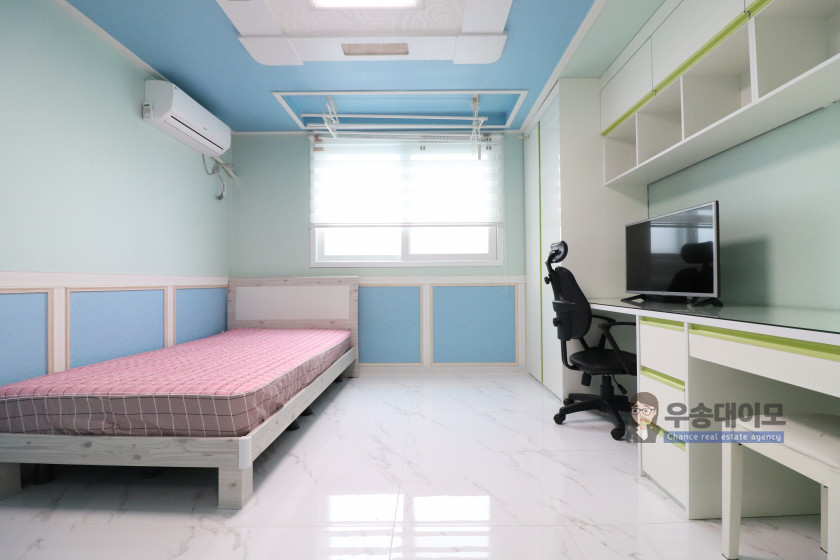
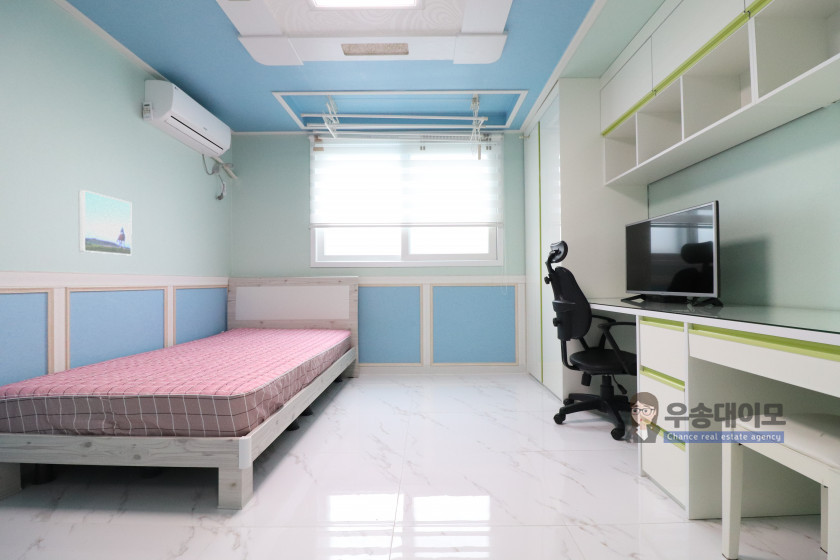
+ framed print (107, 225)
